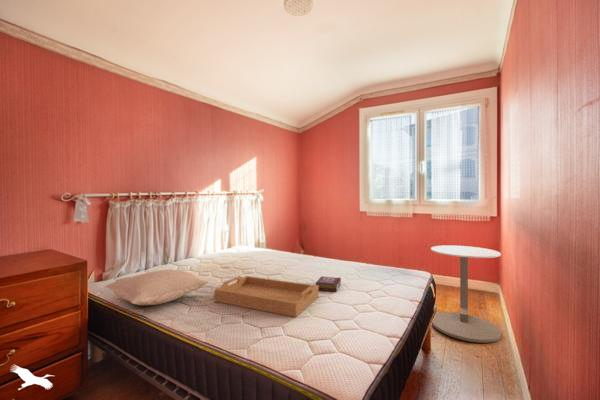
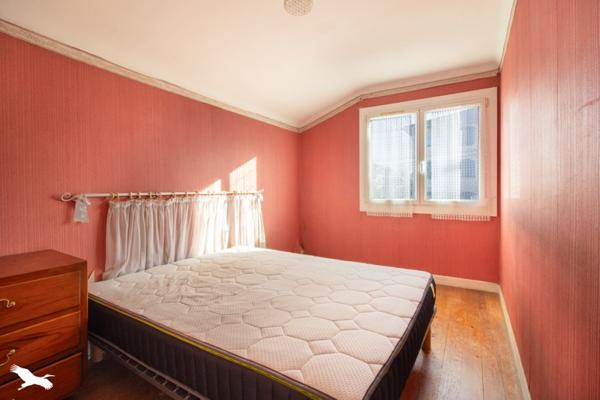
- serving tray (267, 291)
- side table (464, 287)
- book (328, 283)
- pillow (157, 285)
